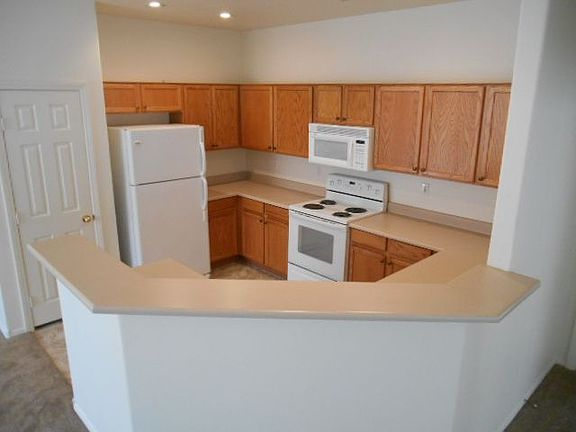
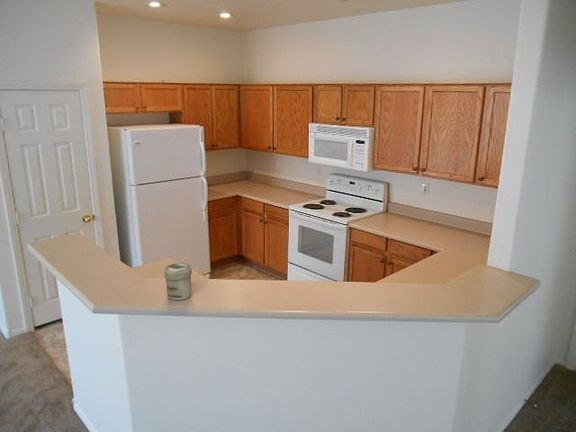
+ jar (178, 281)
